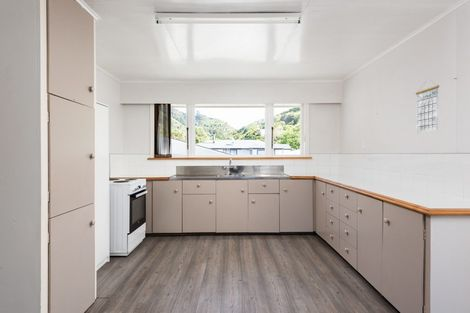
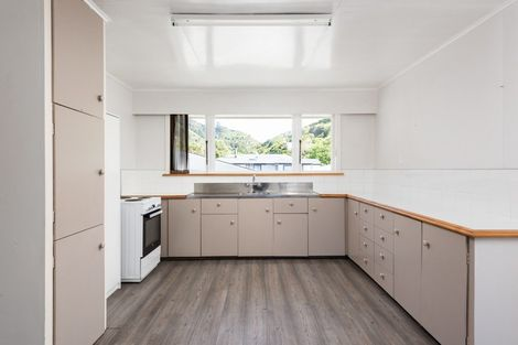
- calendar (426, 105)
